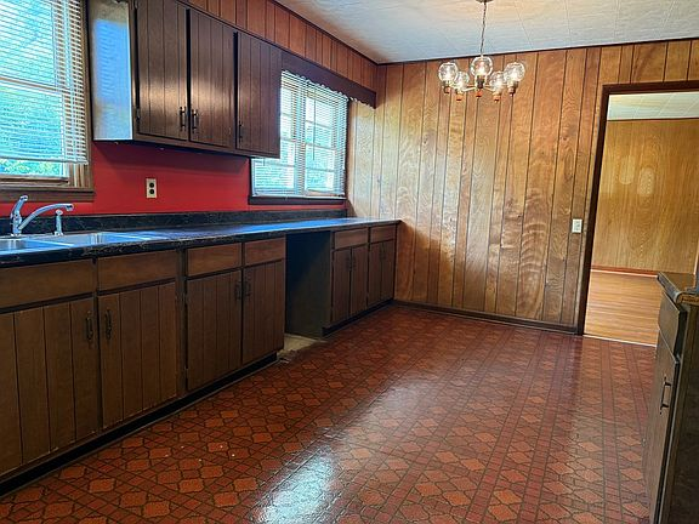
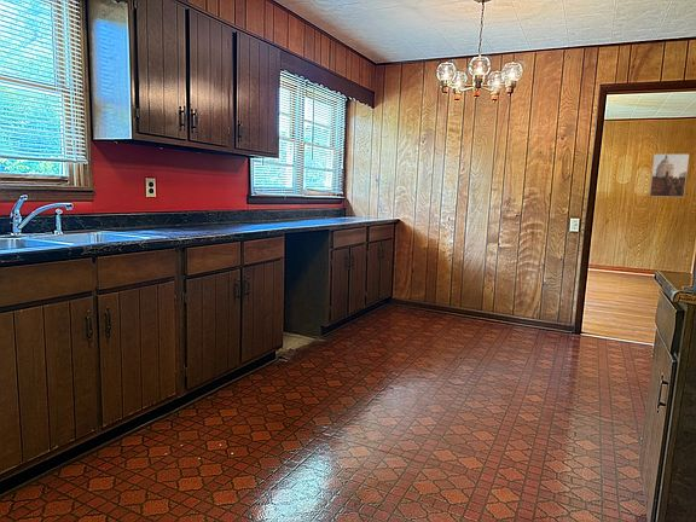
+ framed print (668, 175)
